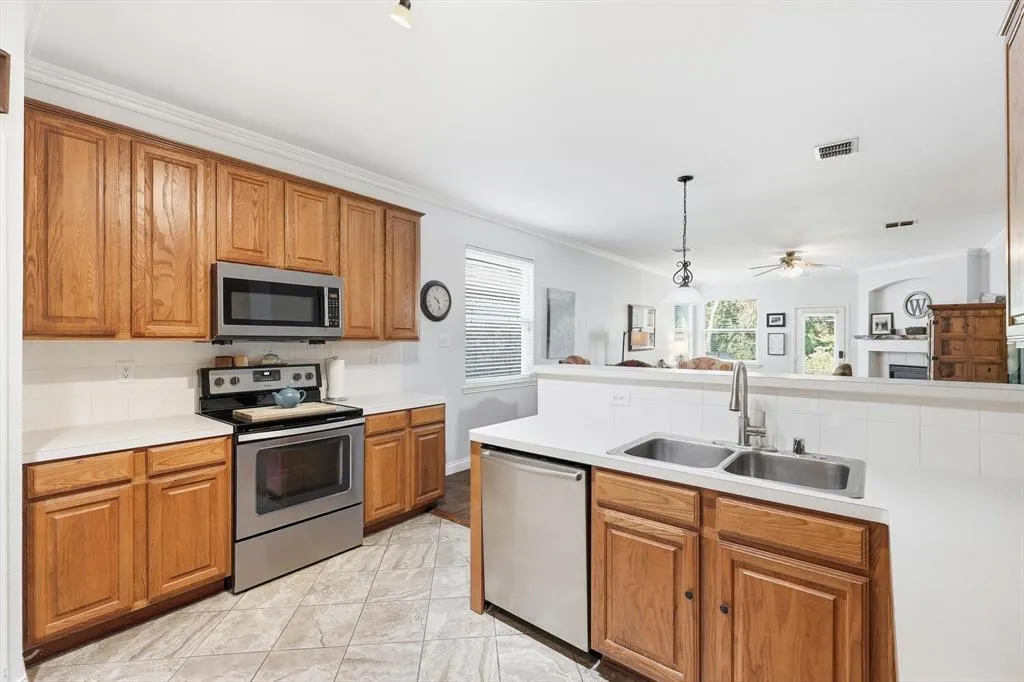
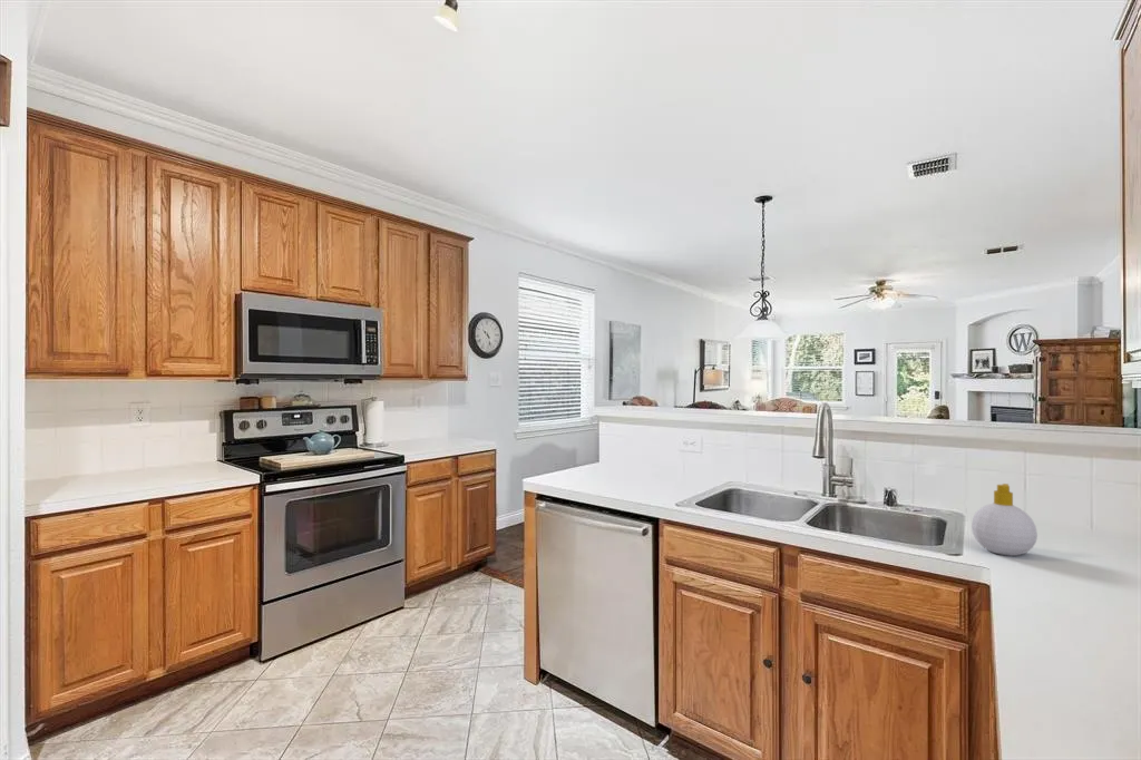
+ soap bottle (1003, 518)
